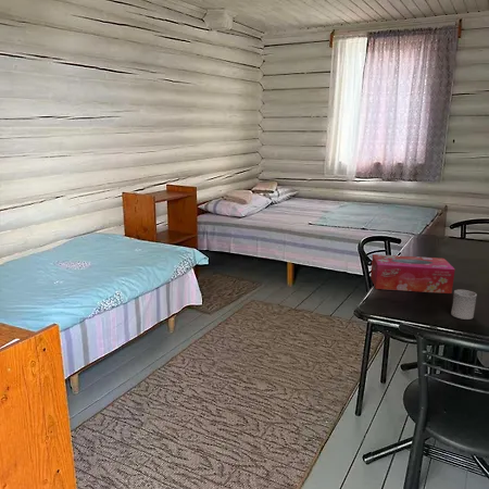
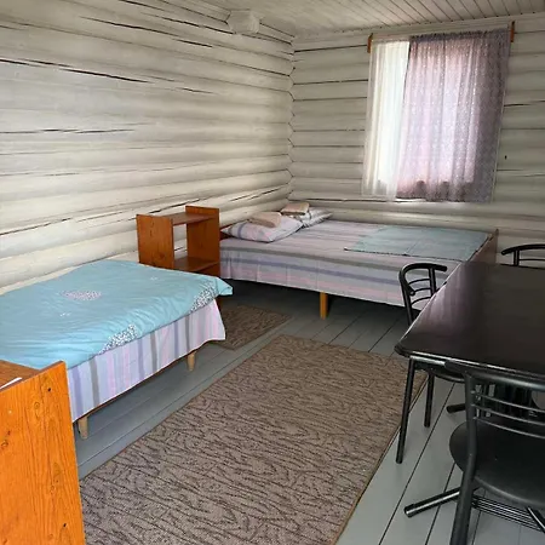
- tissue box (410, 273)
- cup (466, 303)
